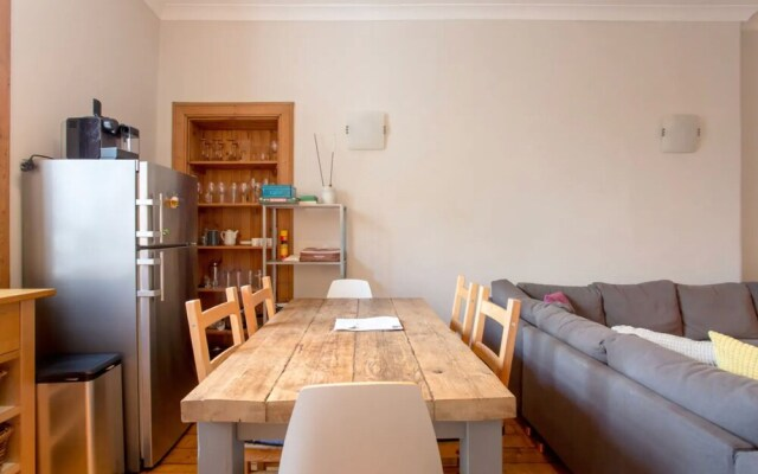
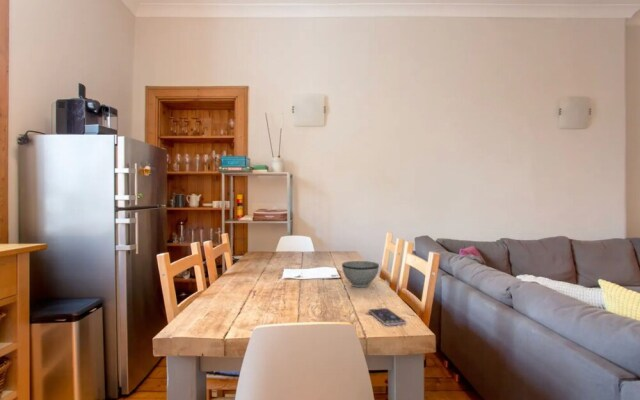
+ bowl (360, 274)
+ smartphone (386, 316)
